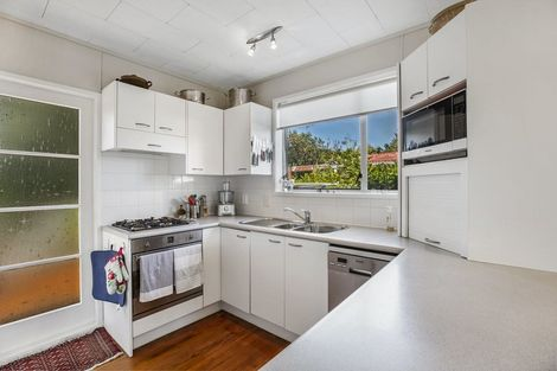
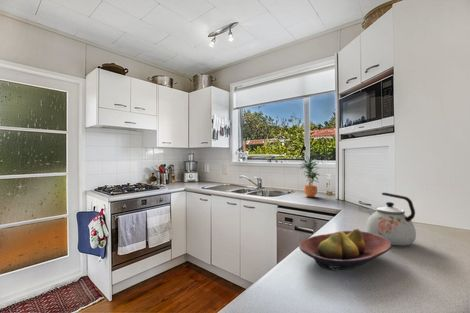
+ kettle (389, 217)
+ fruit bowl (345, 244)
+ potted plant (309, 175)
